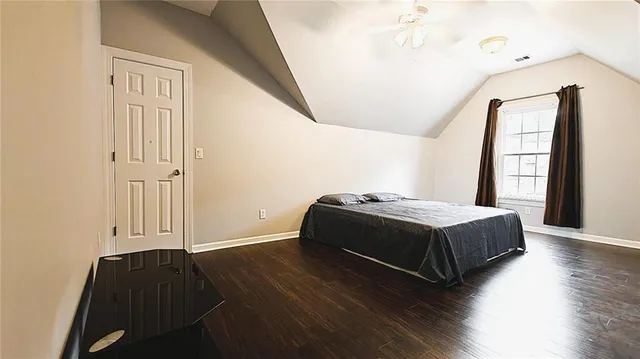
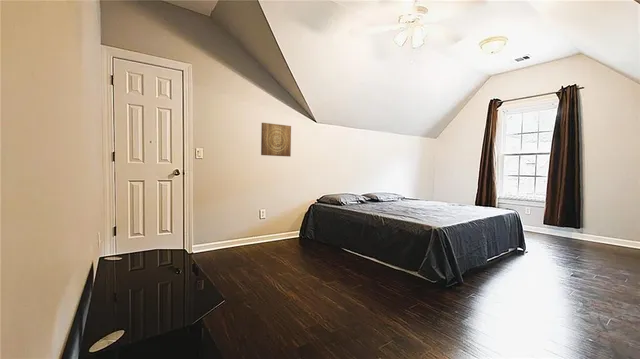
+ wall art (276, 140)
